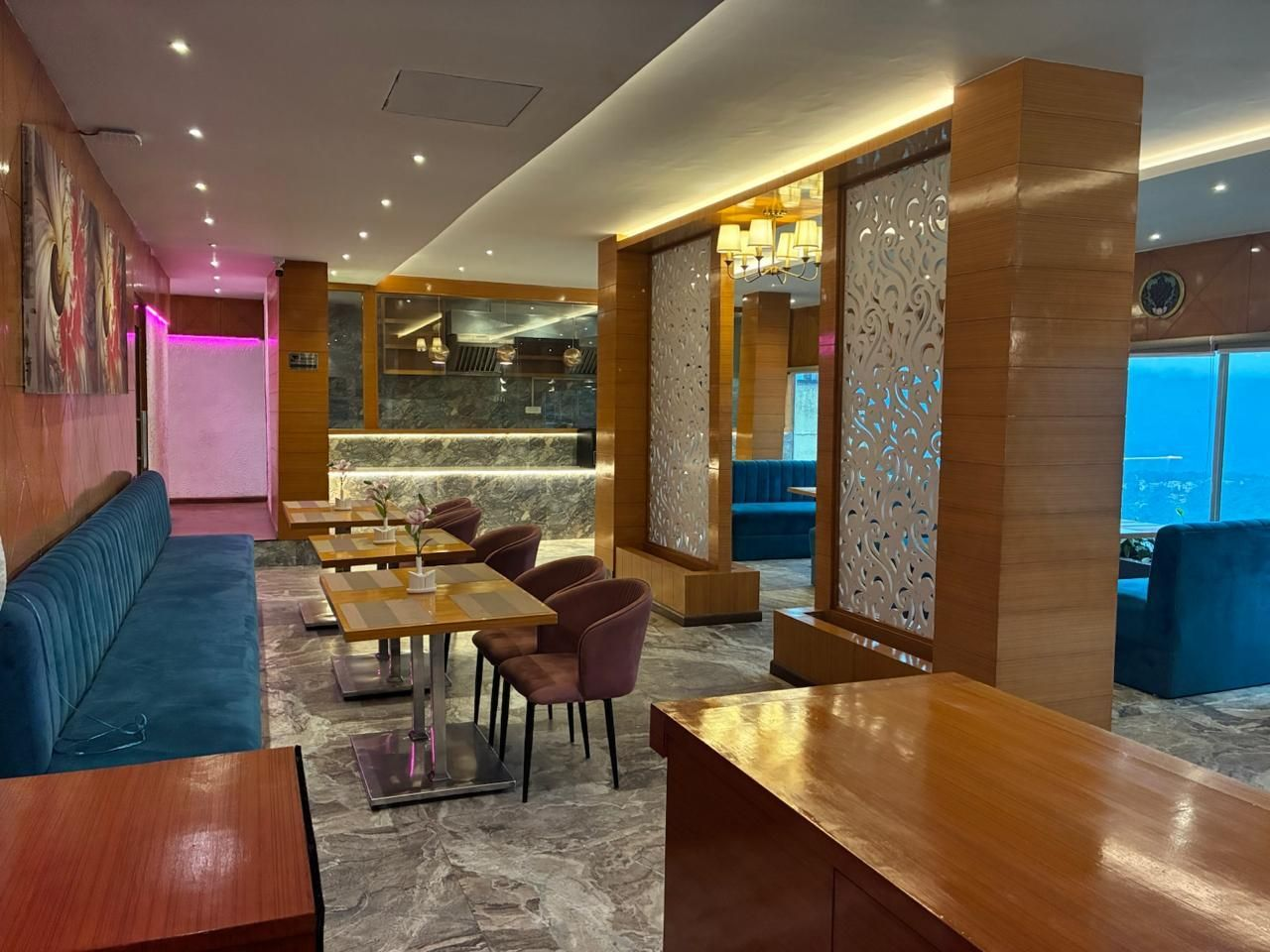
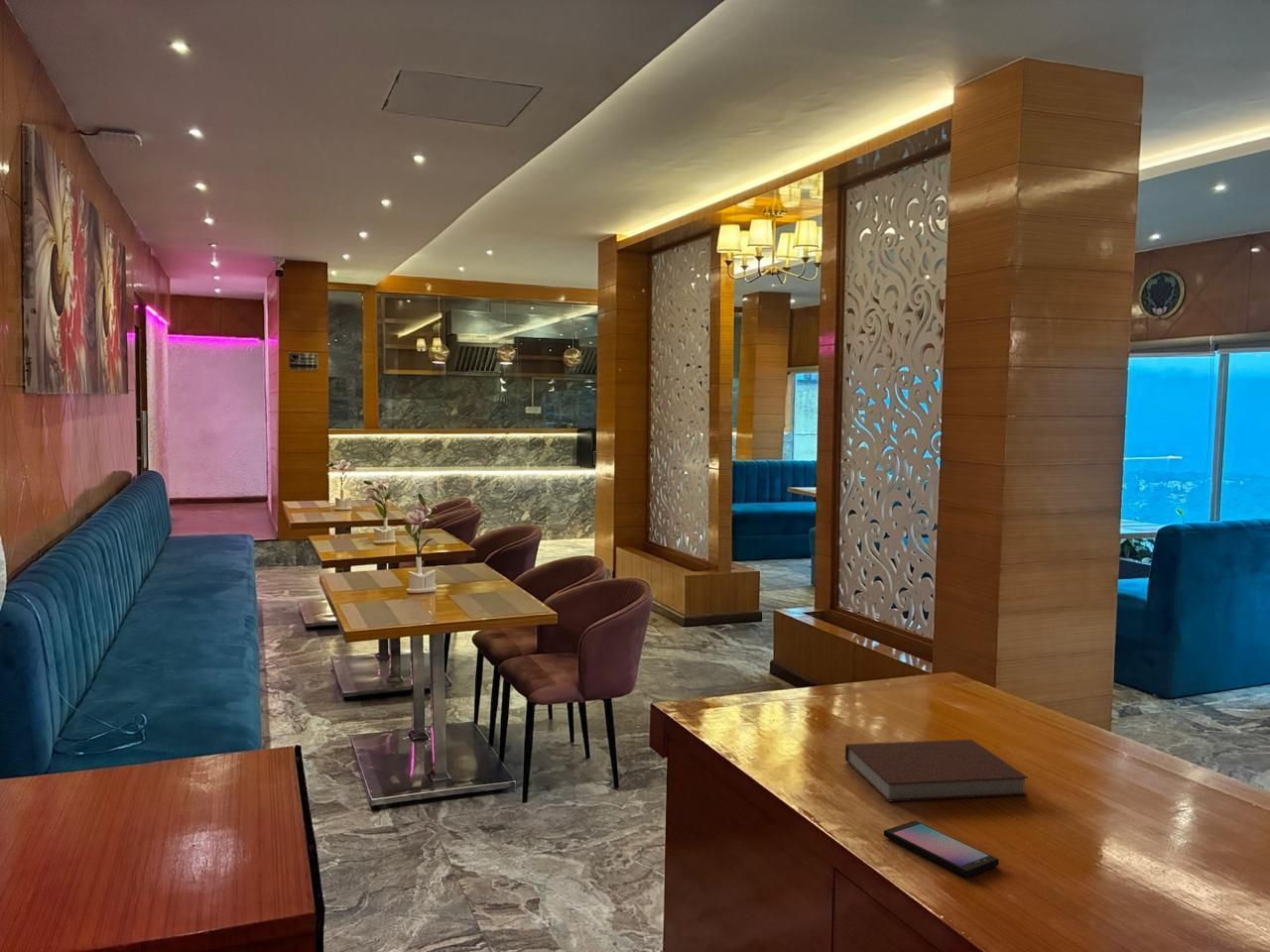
+ smartphone (939, 847)
+ notebook (932, 768)
